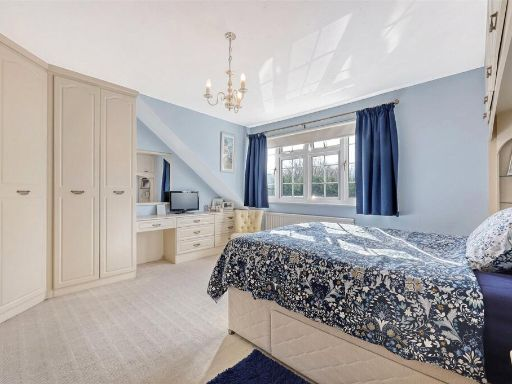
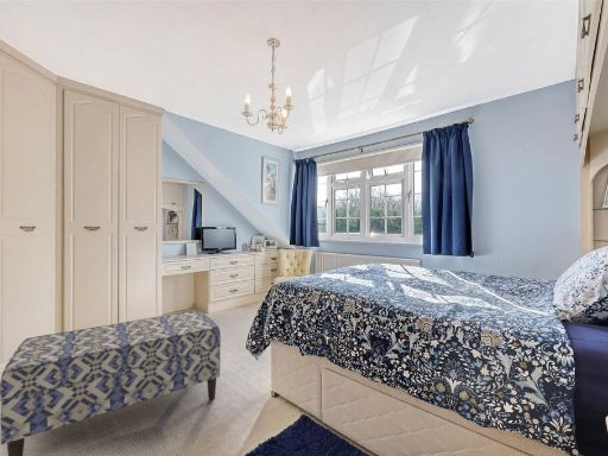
+ bench (127, 370)
